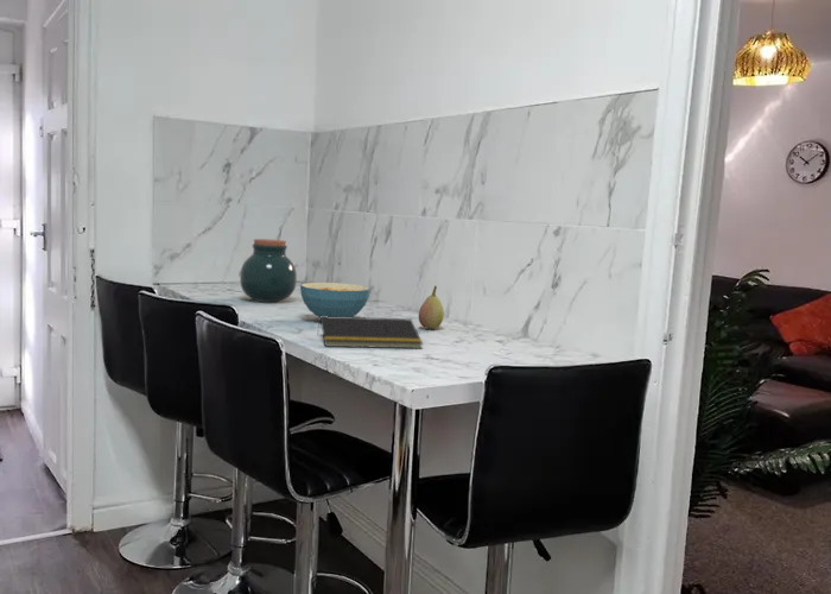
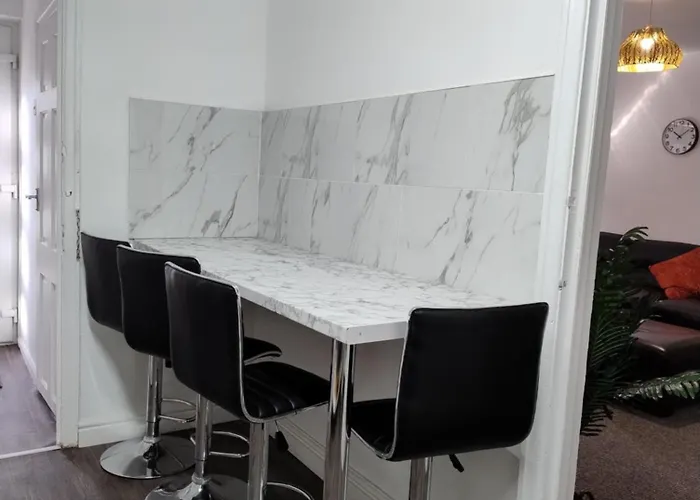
- fruit (431, 307)
- notepad (369, 331)
- jar (268, 270)
- cereal bowl (335, 303)
